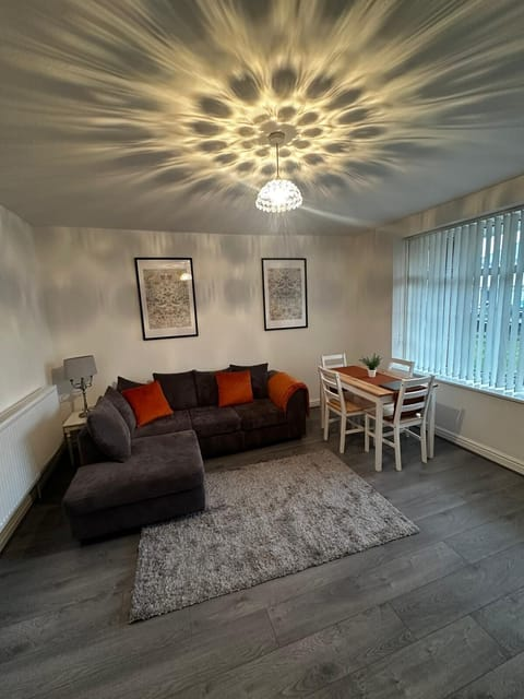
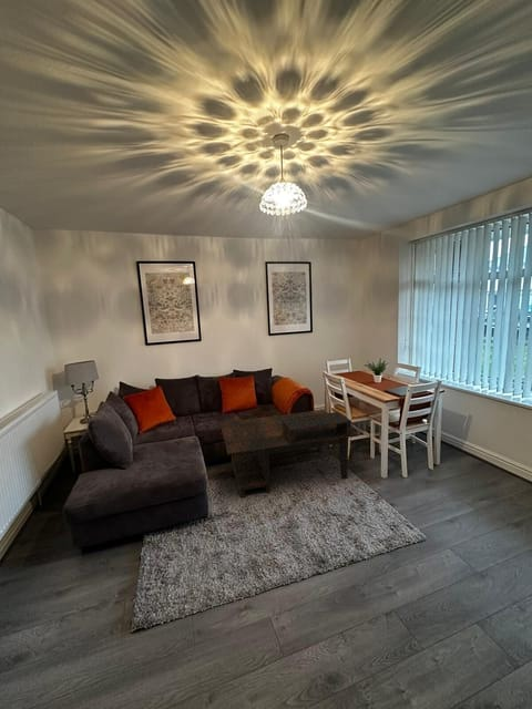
+ coffee table (284, 442)
